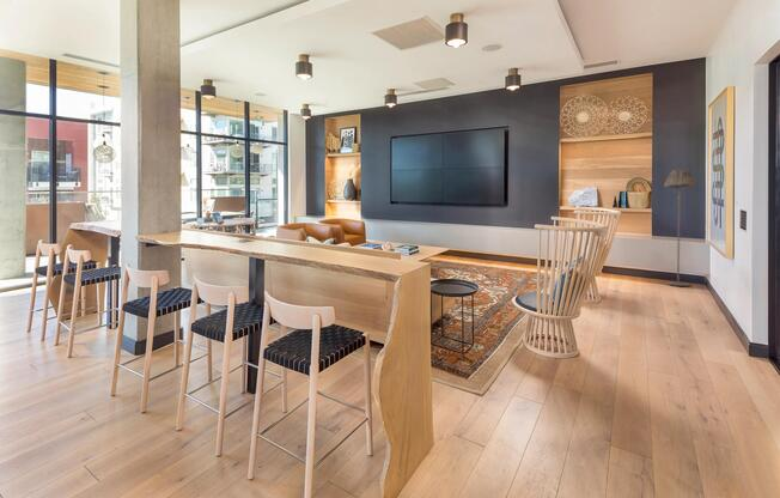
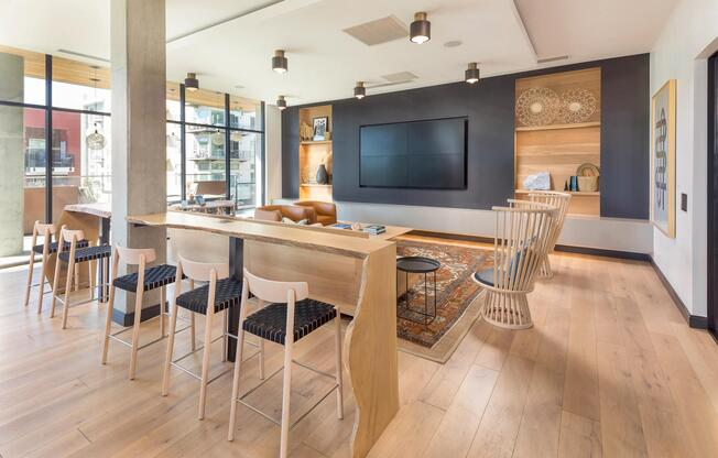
- floor lamp (678, 227)
